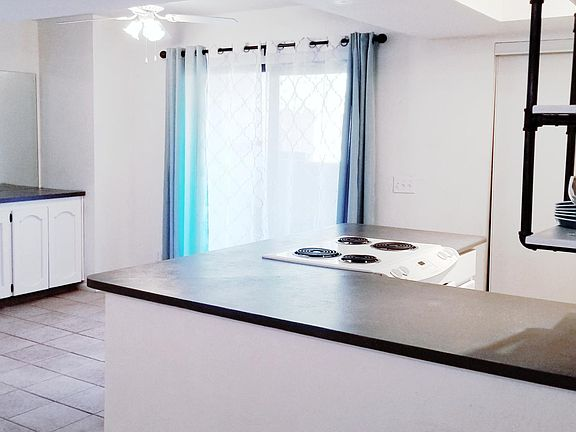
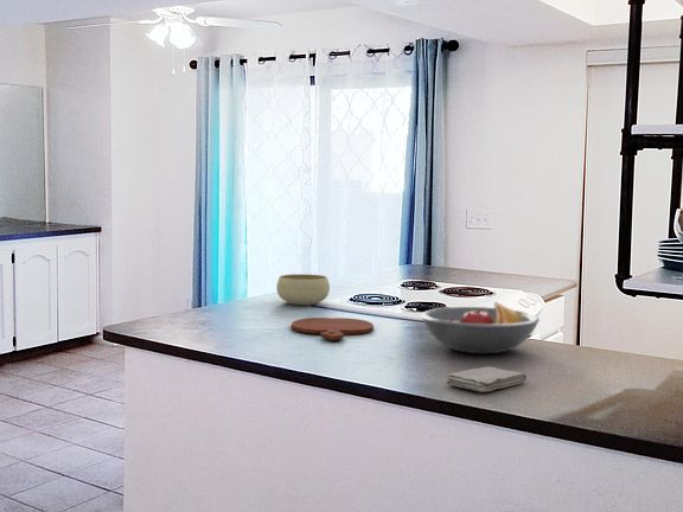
+ bowl (302, 289)
+ fruit bowl (479, 327)
+ cutting board (332, 327)
+ washcloth (485, 377)
